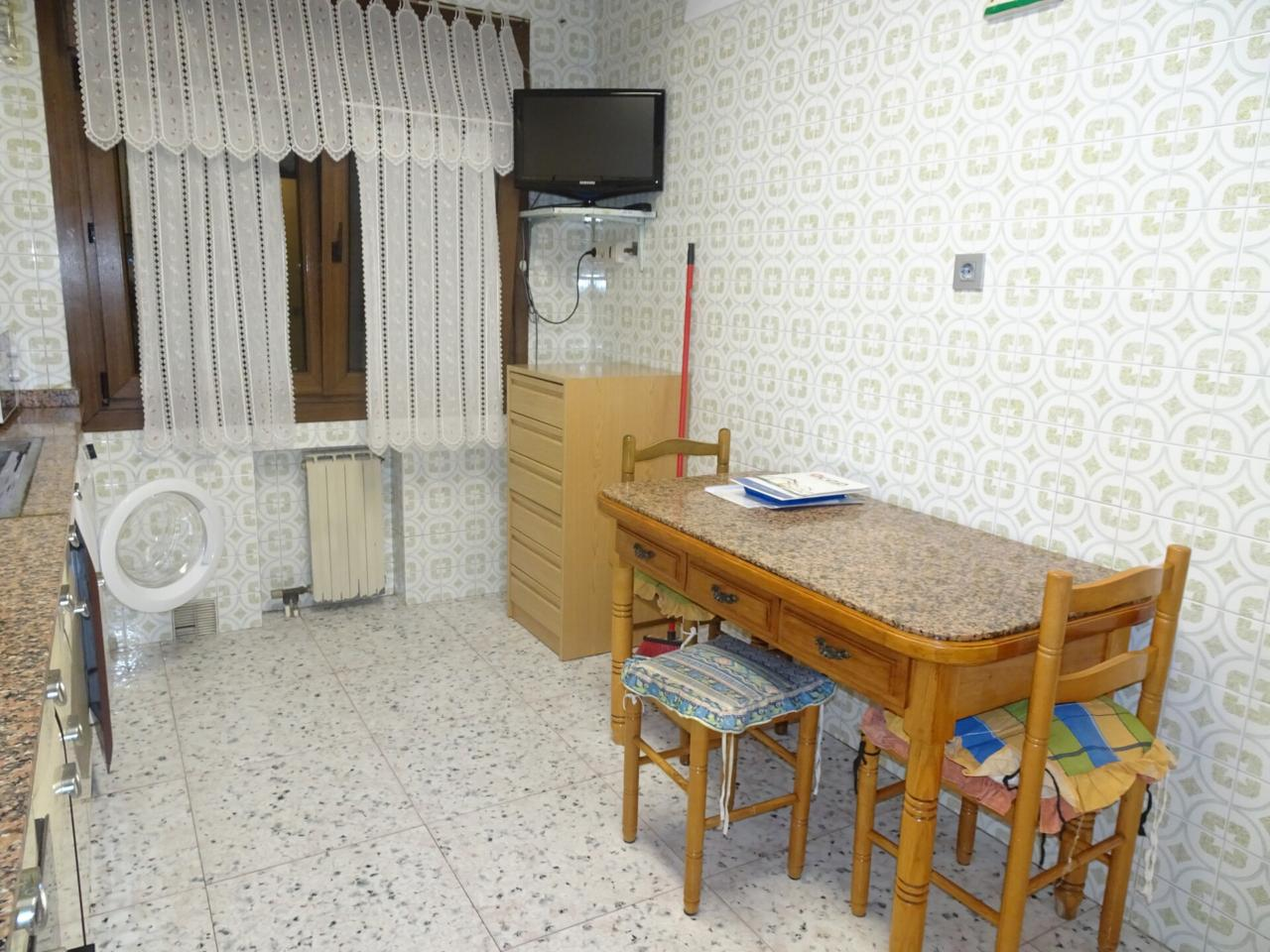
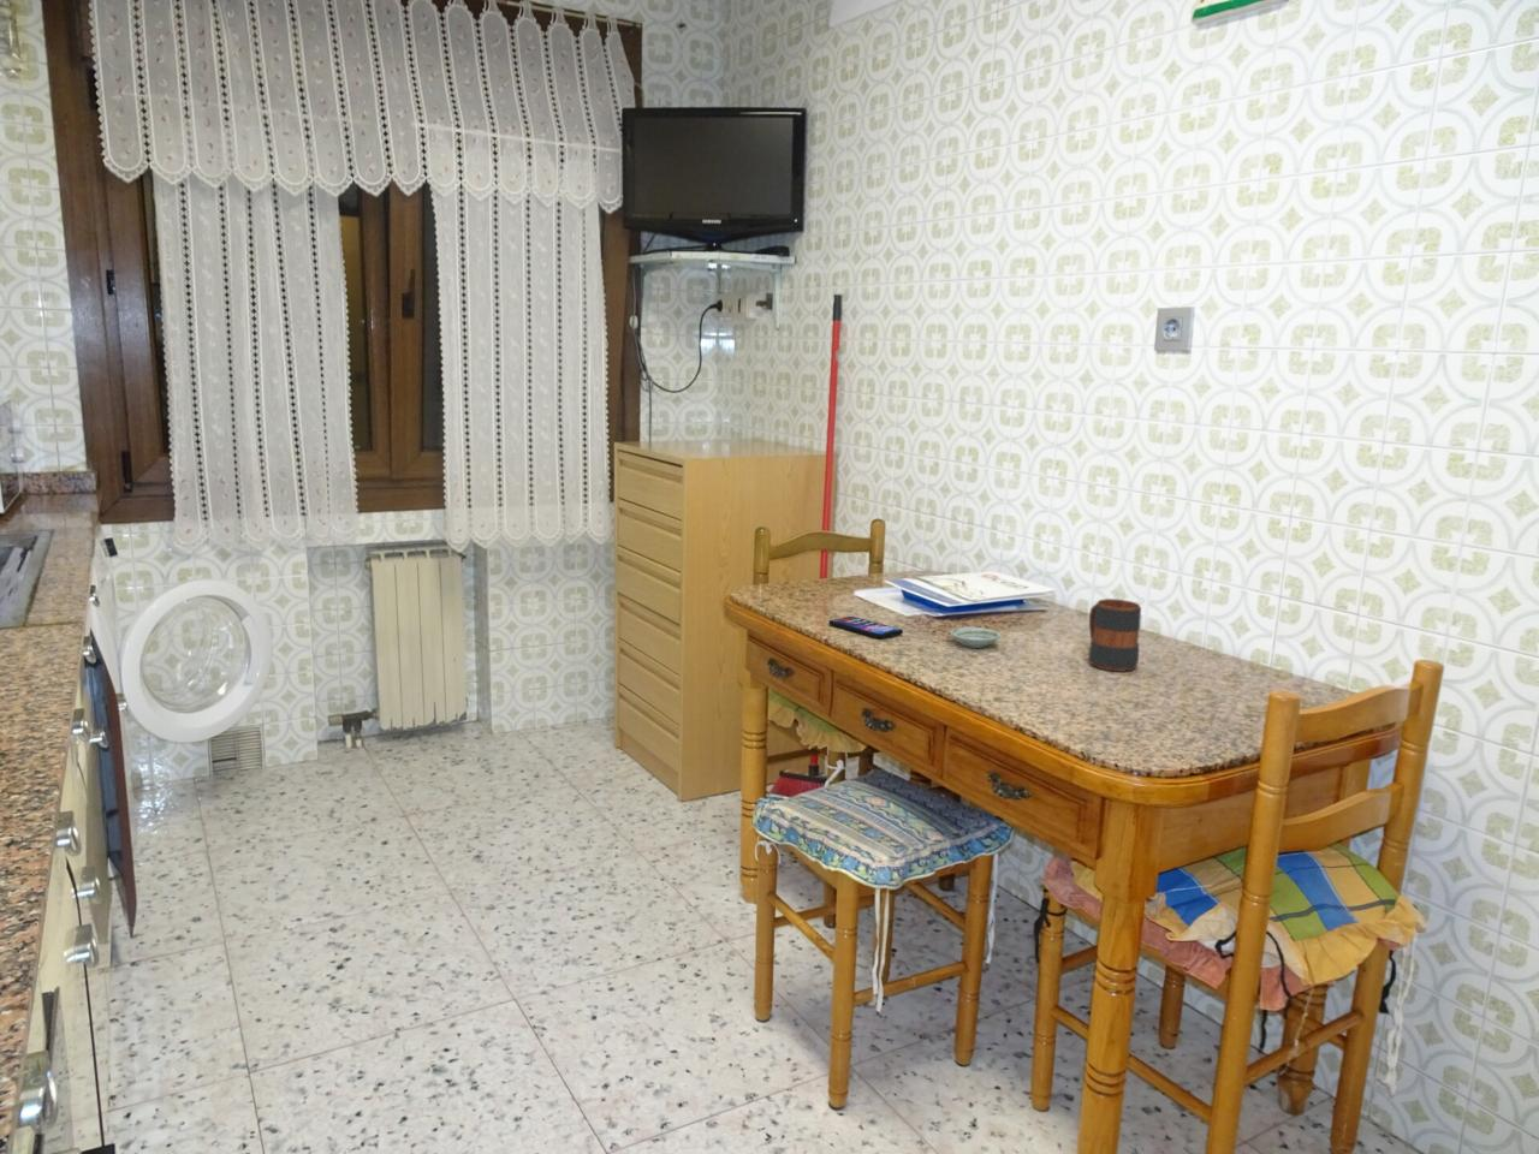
+ smartphone (864, 627)
+ saucer (974, 639)
+ mug (1110, 633)
